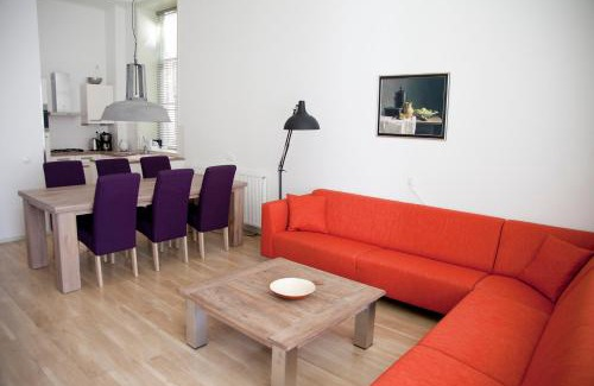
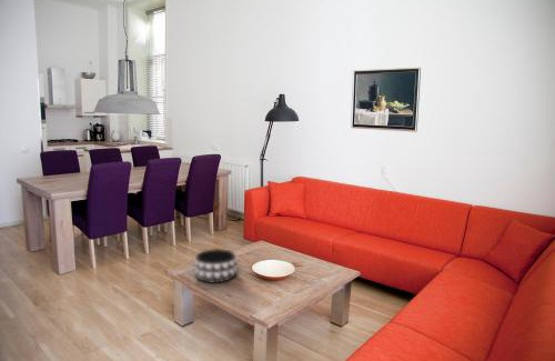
+ decorative bowl (215, 264)
